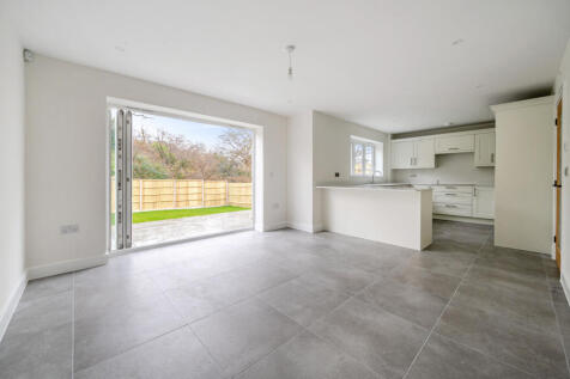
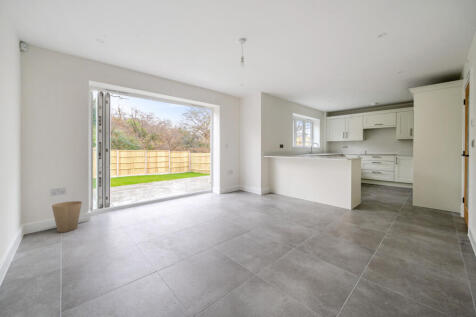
+ trash can (67, 216)
